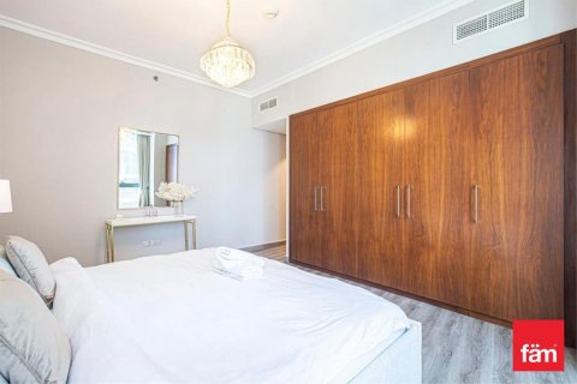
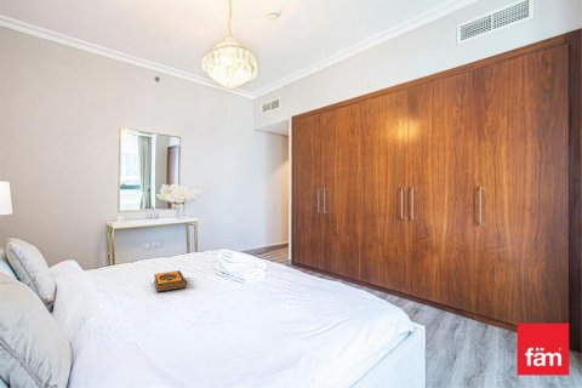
+ hardback book (170, 280)
